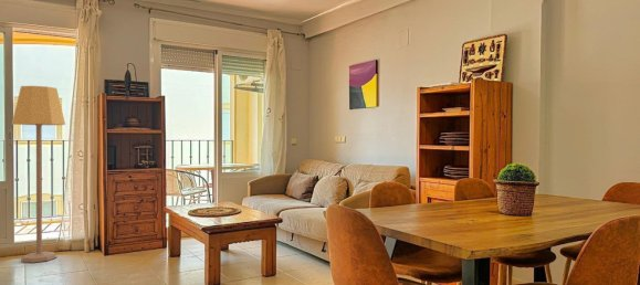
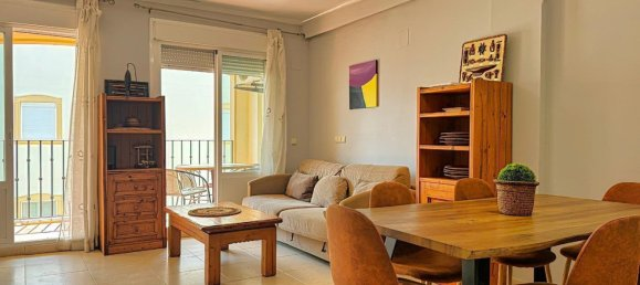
- lamp (39, 172)
